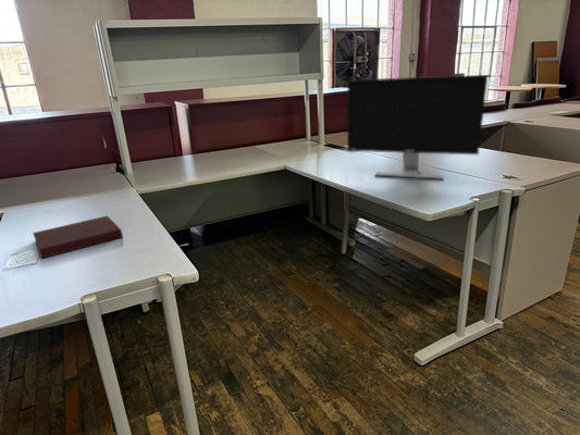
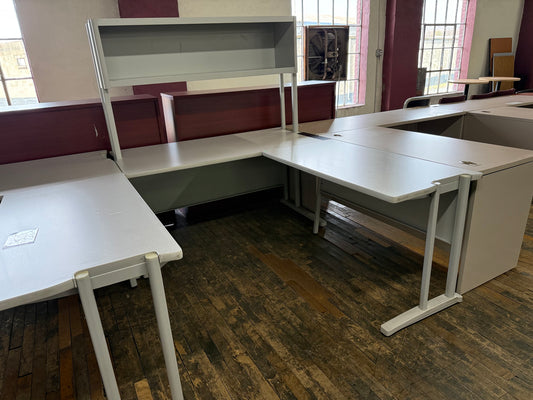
- notebook (77, 235)
- monitor (410, 127)
